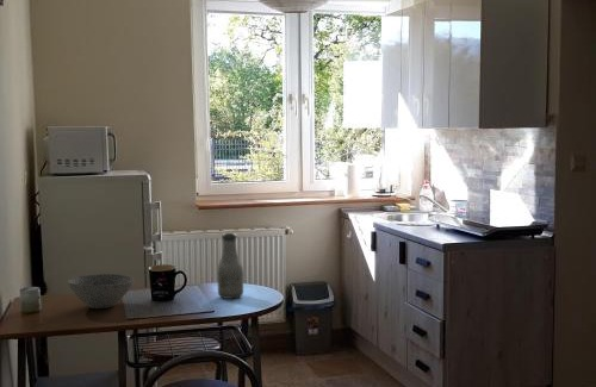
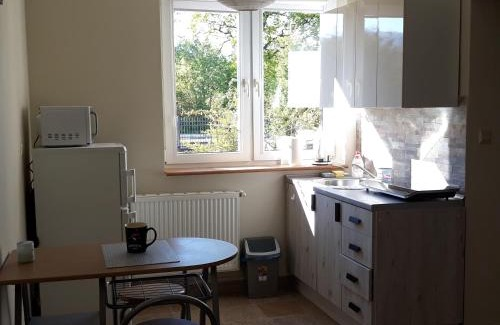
- bowl (101, 292)
- bottle (230, 264)
